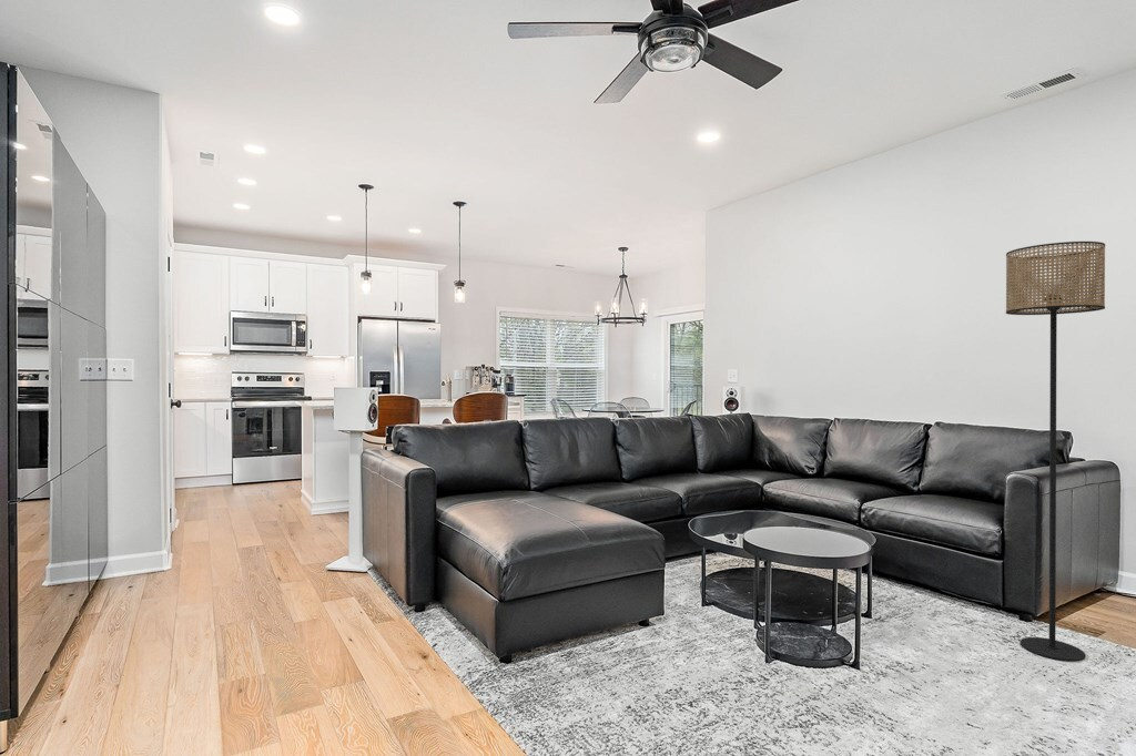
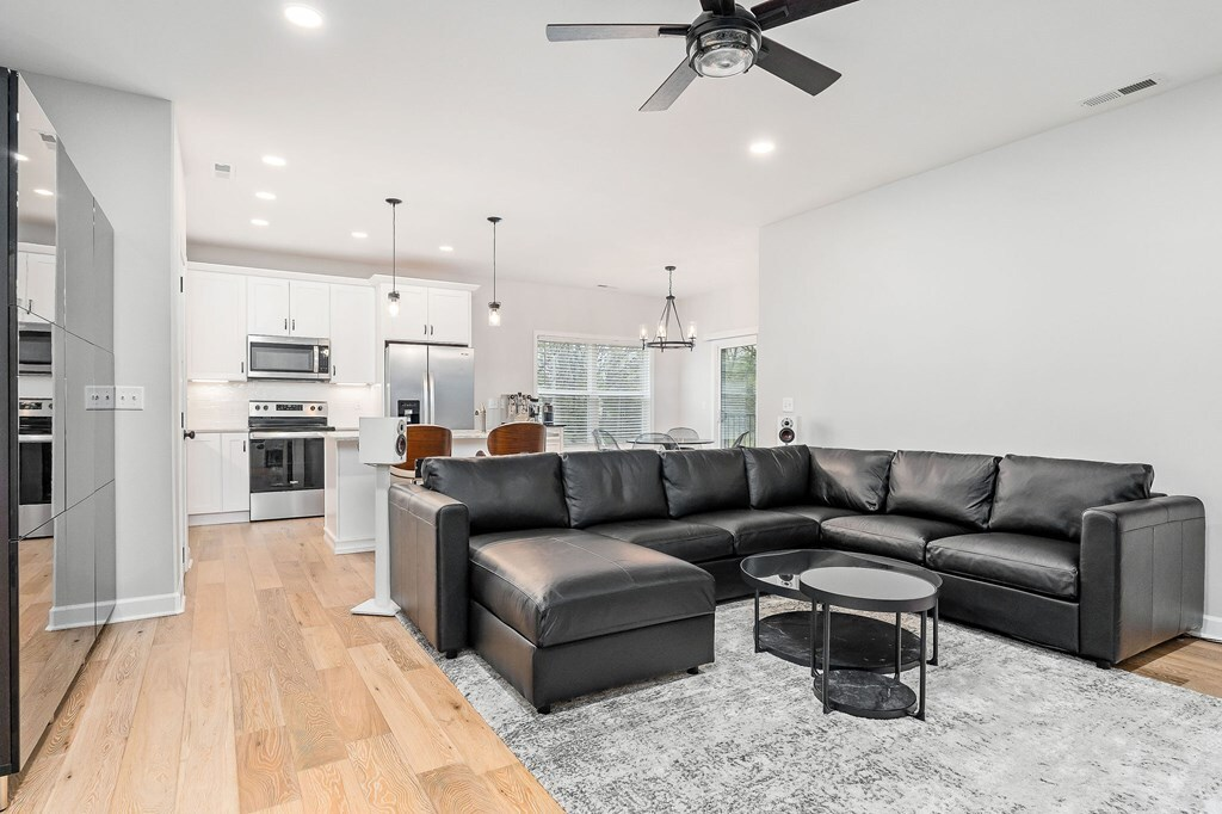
- floor lamp (1053, 449)
